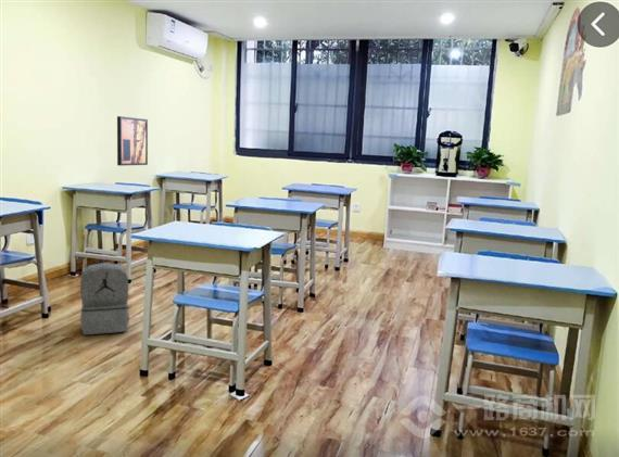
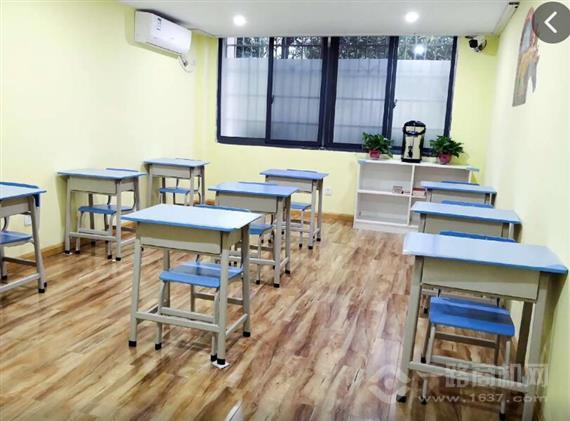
- backpack (104, 295)
- wall art (132, 141)
